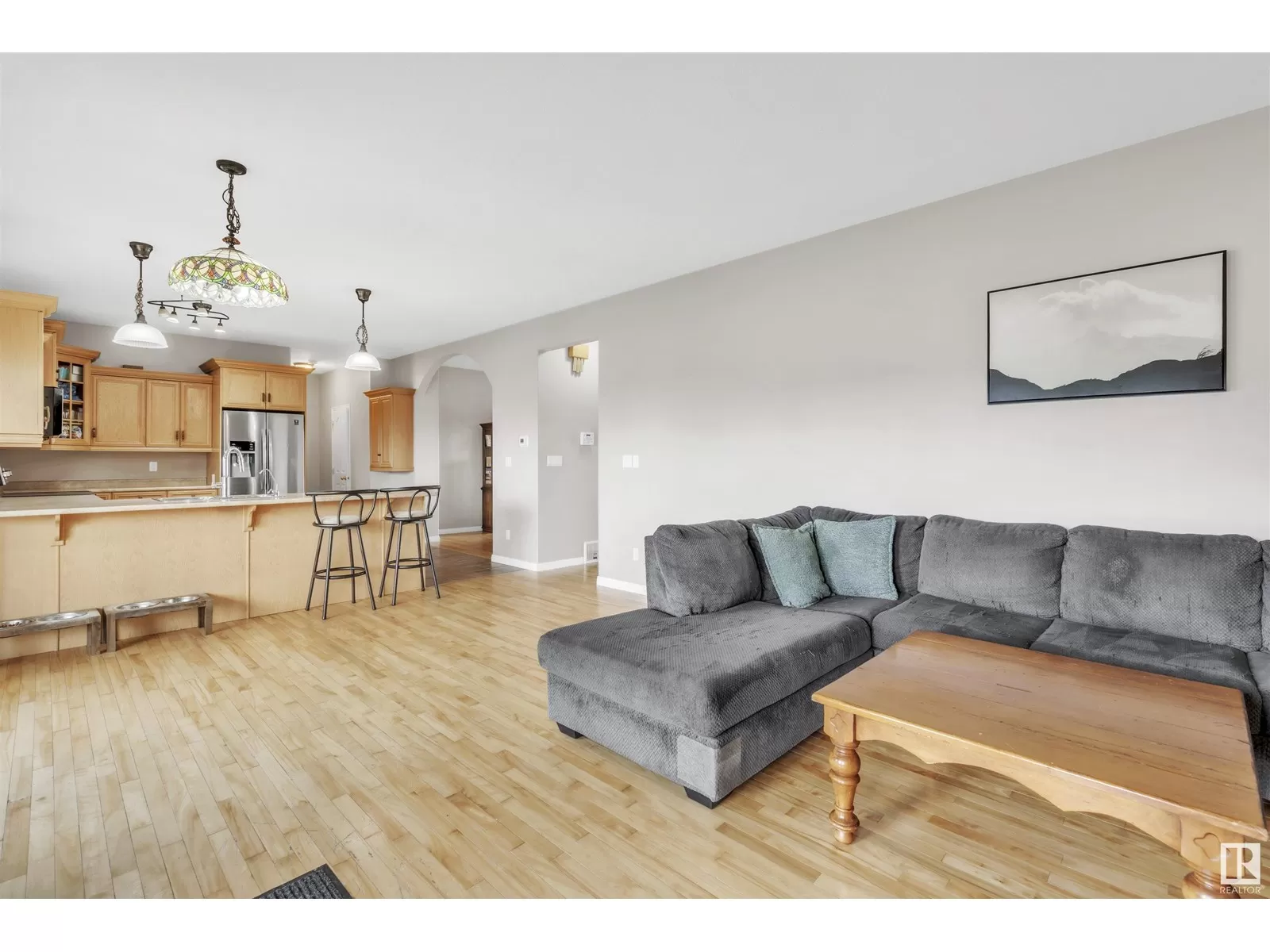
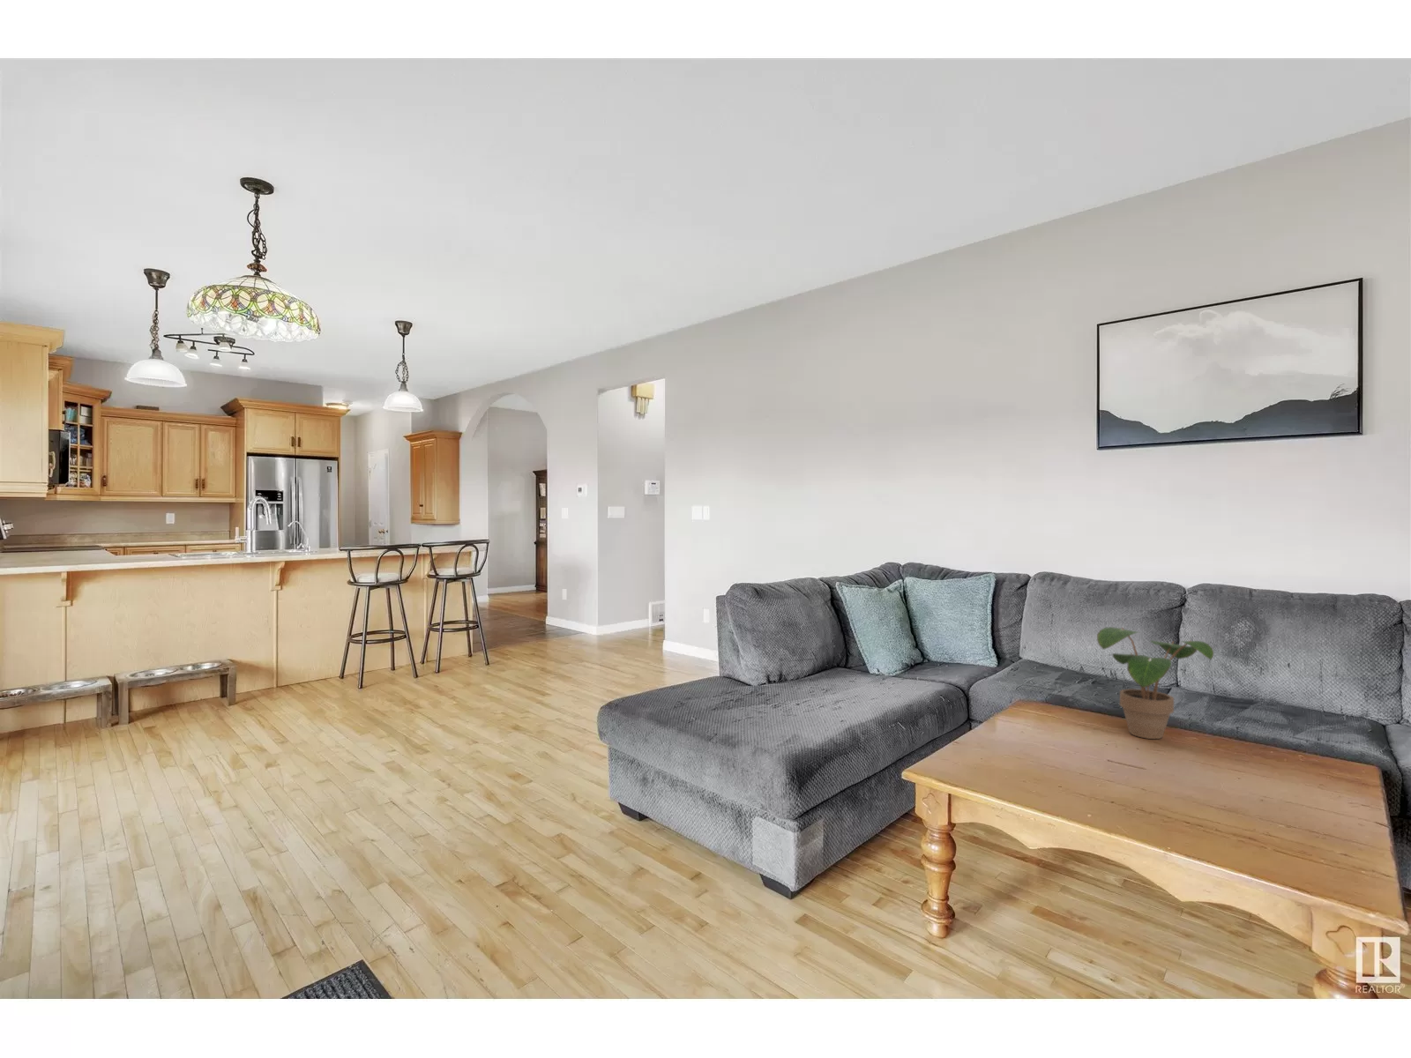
+ potted plant (1148, 680)
